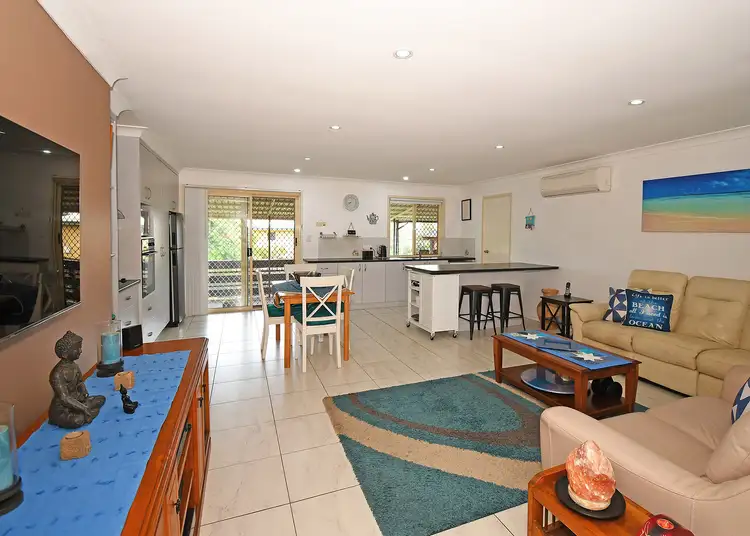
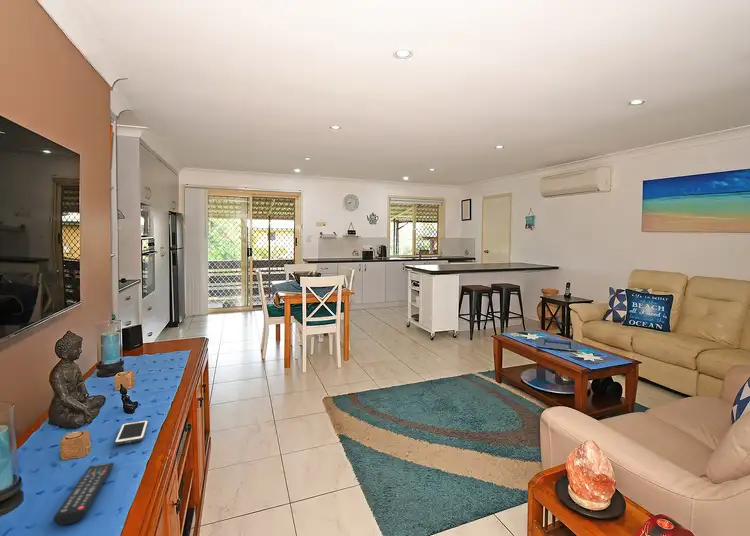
+ cell phone (132, 431)
+ remote control (87, 489)
